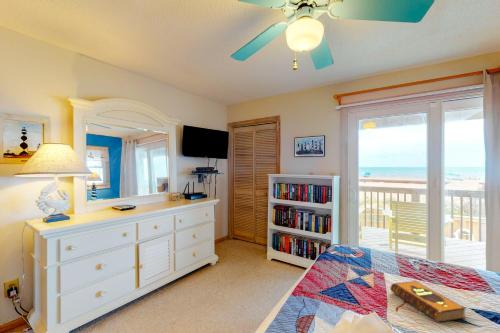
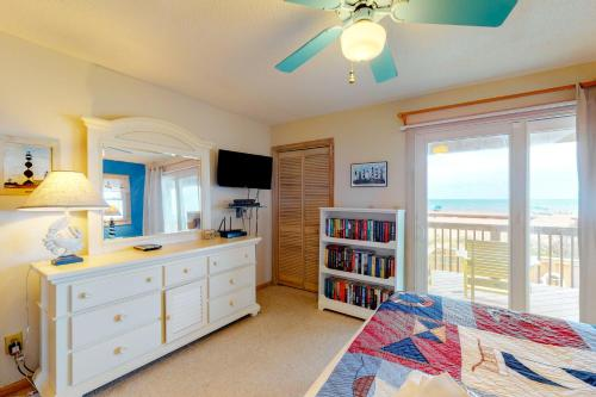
- hardback book (424, 299)
